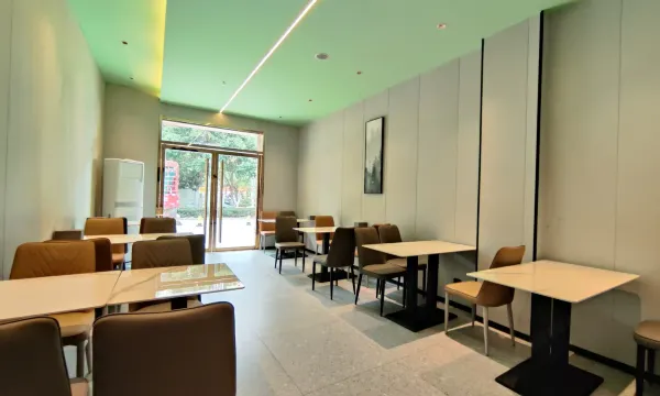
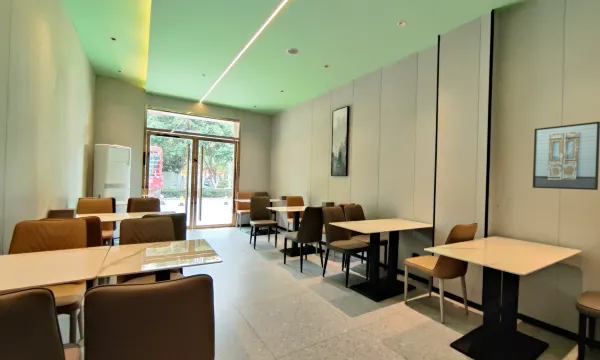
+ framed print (563, 157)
